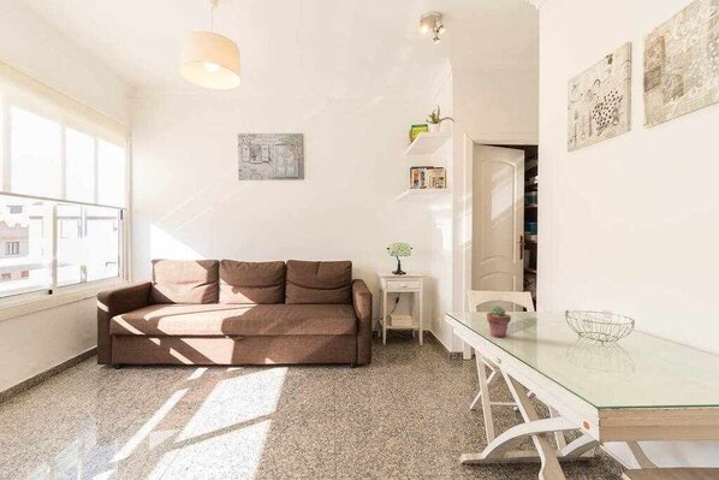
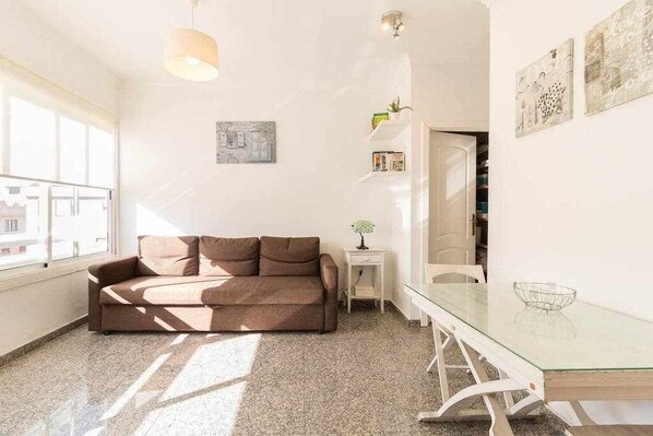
- potted succulent (498, 320)
